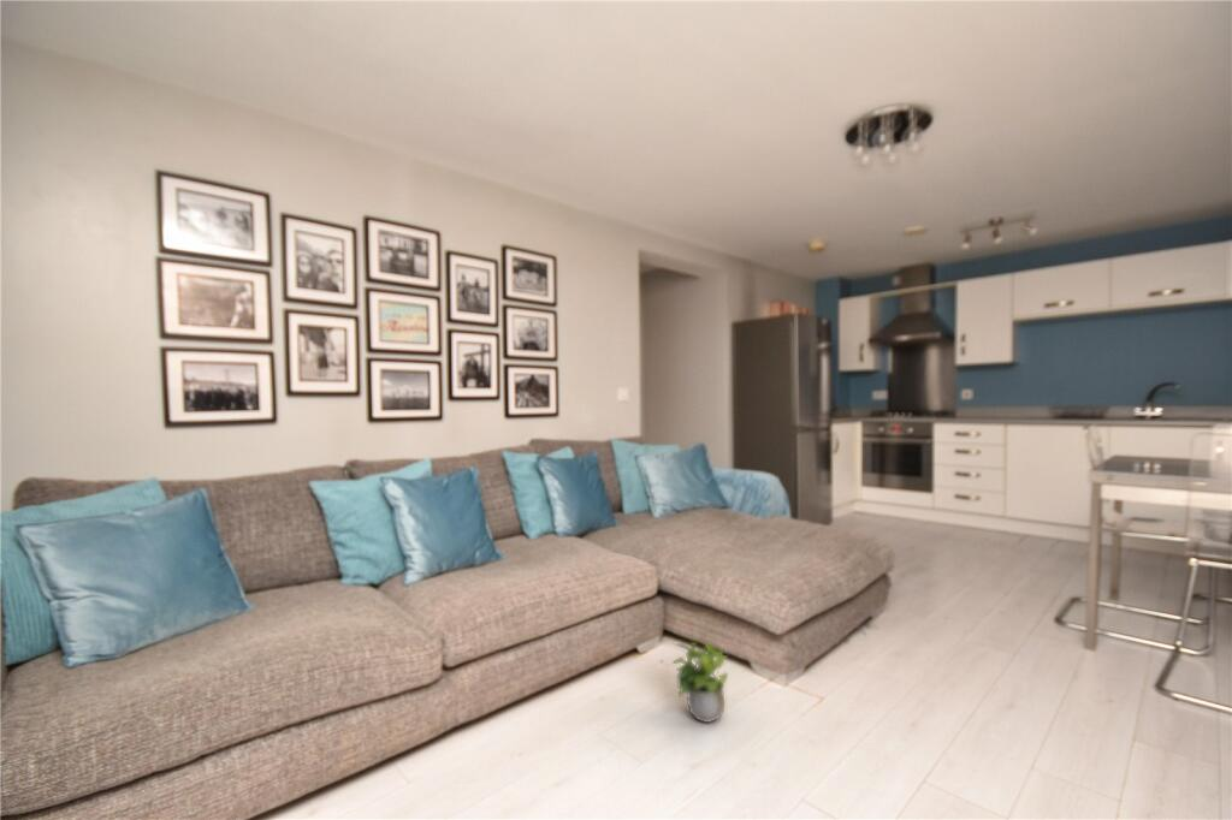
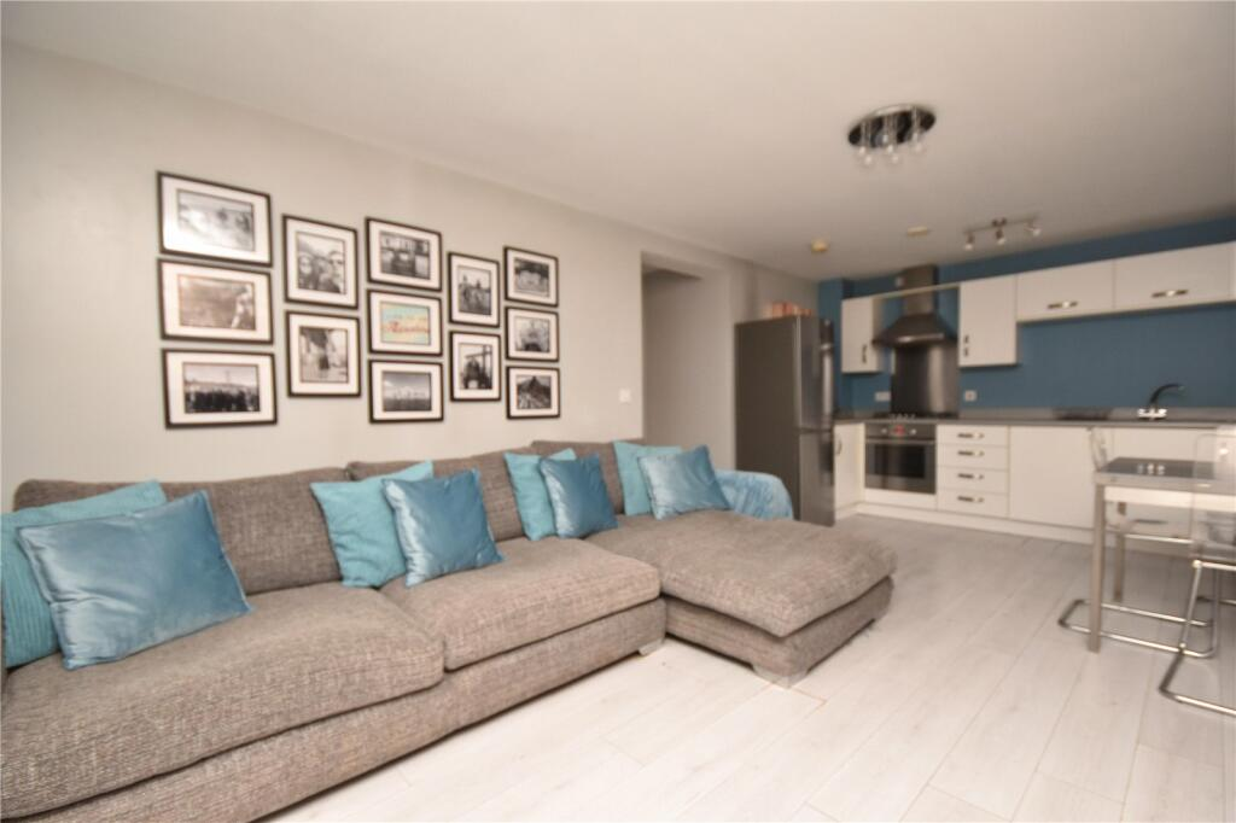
- potted plant (700, 678)
